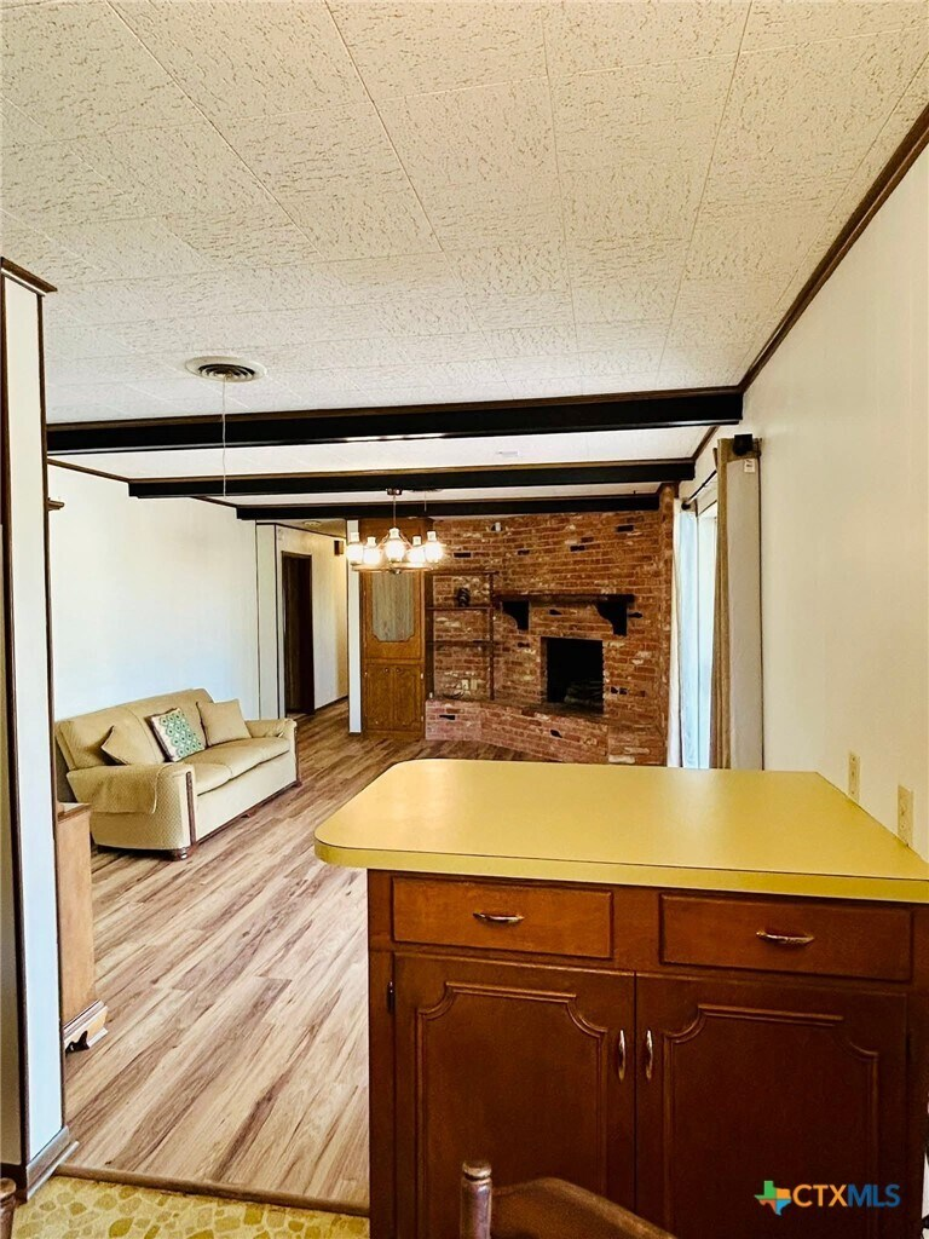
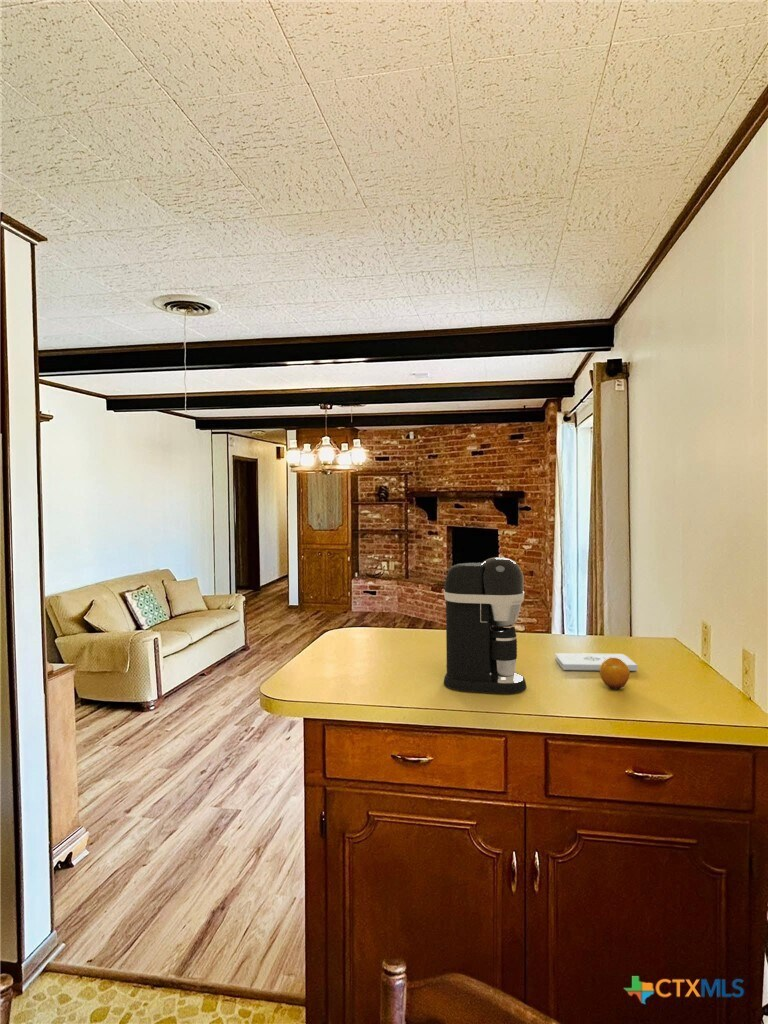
+ notepad (594, 661)
+ fruit (614, 672)
+ coffee maker (483, 621)
